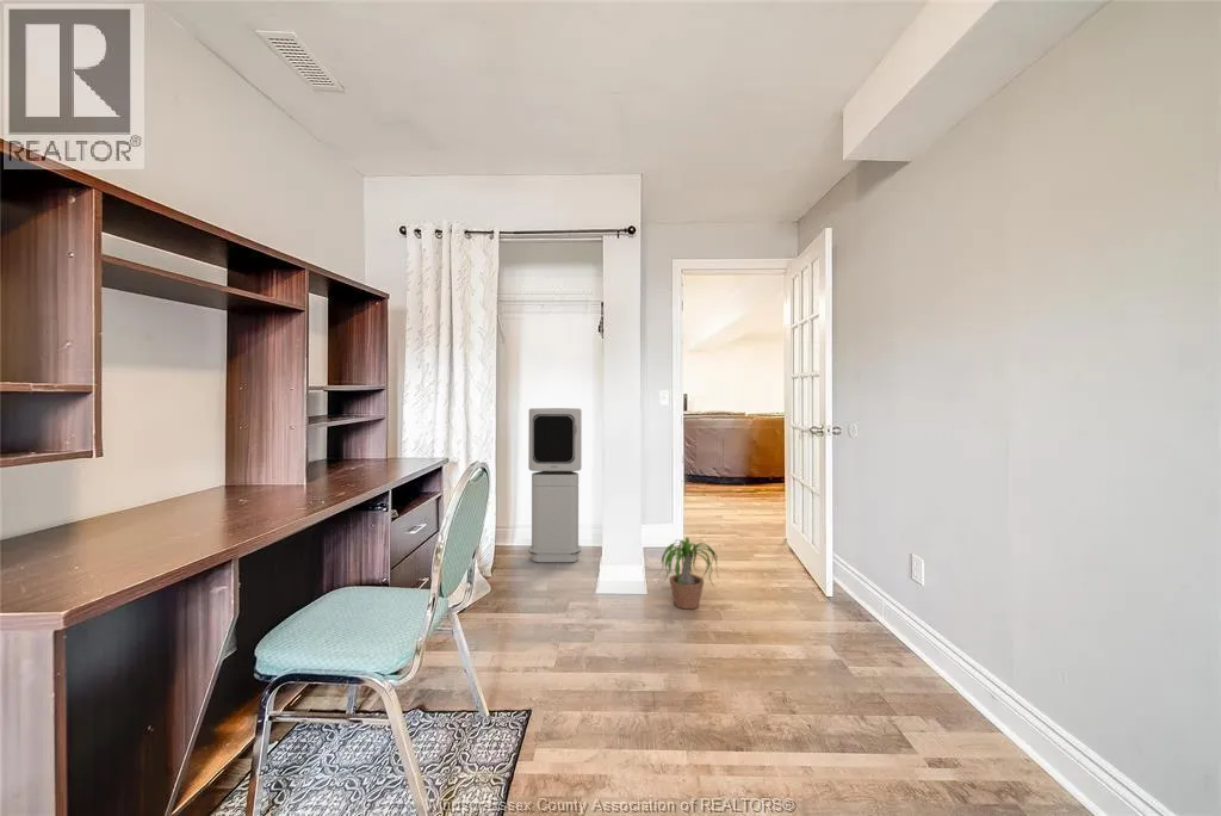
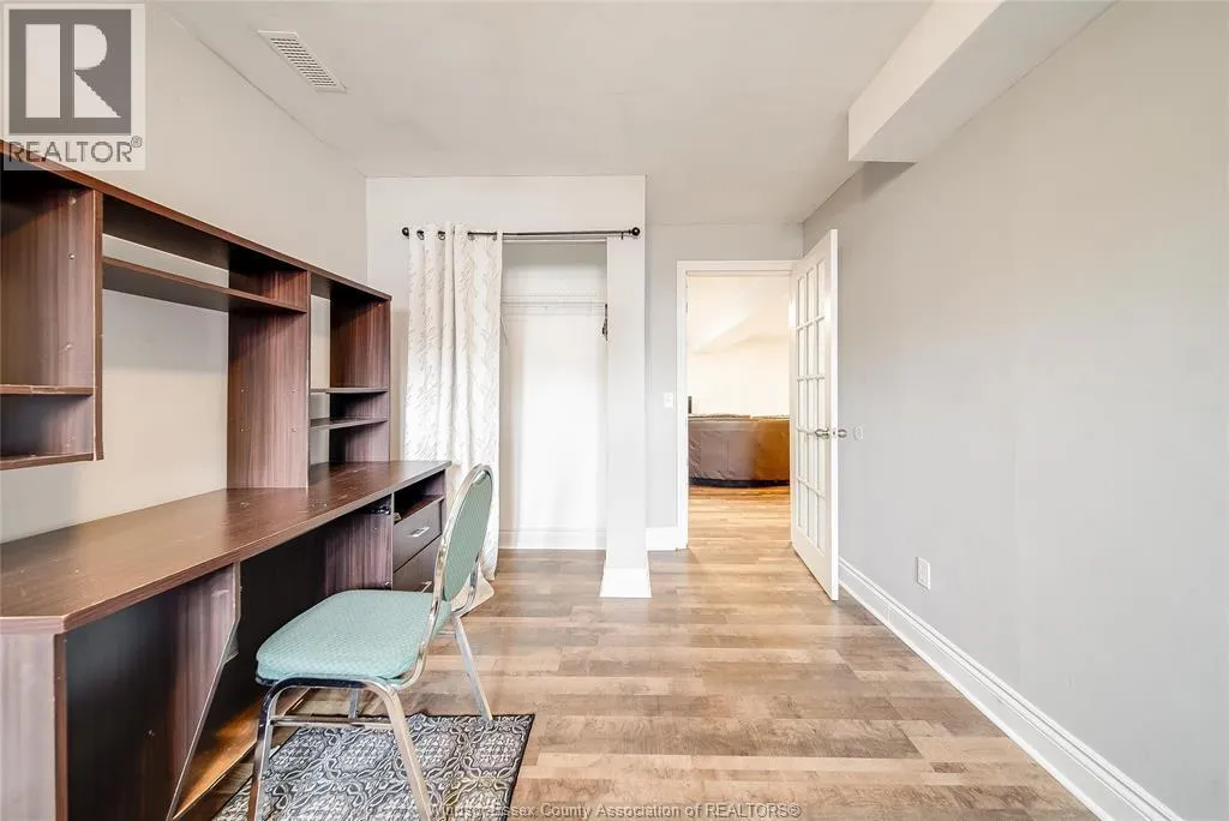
- potted plant (690, 570)
- air purifier (557, 481)
